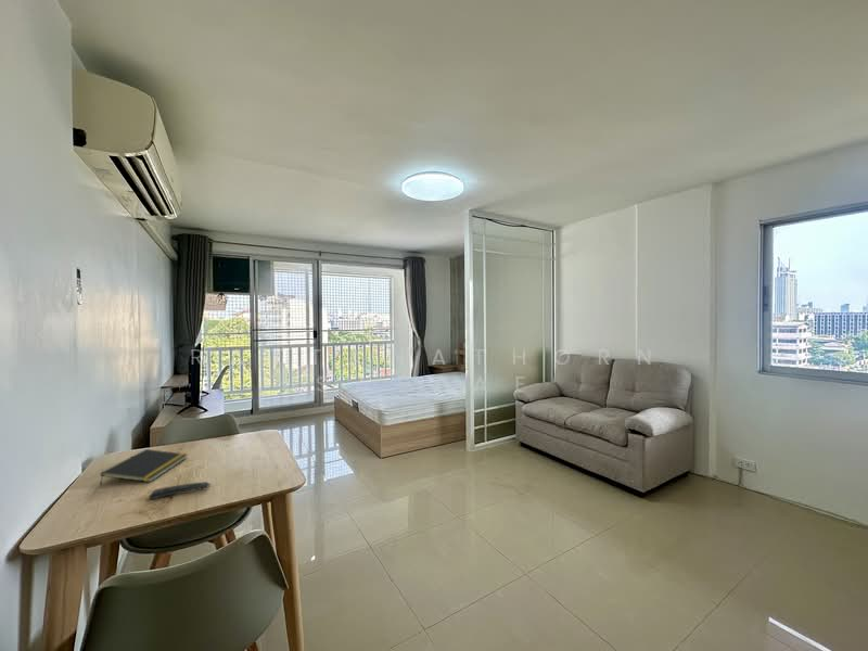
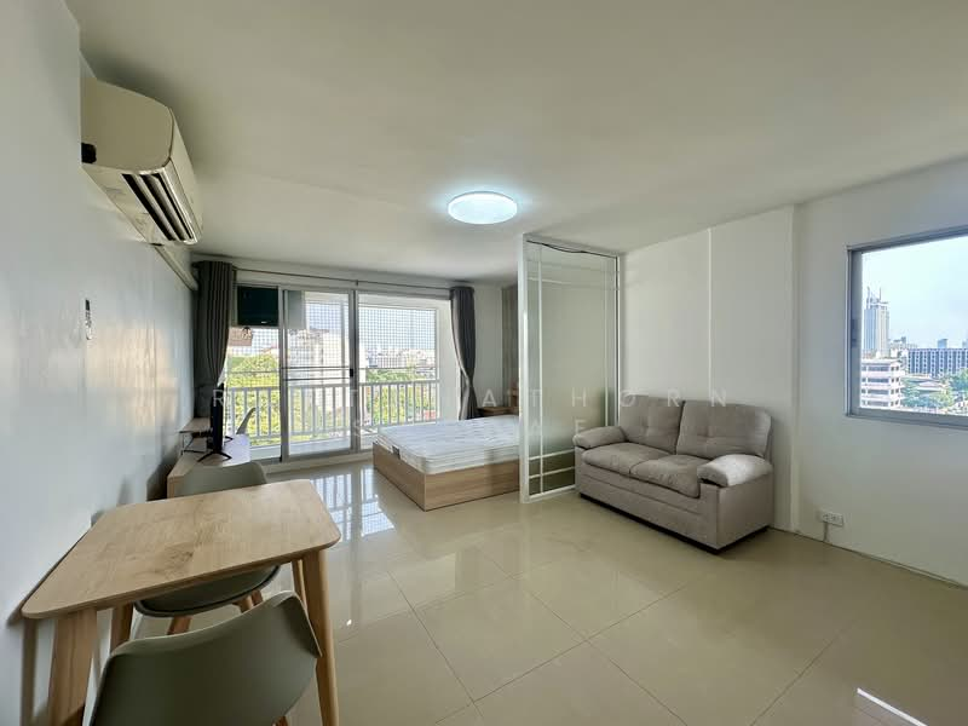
- remote control (181, 488)
- notepad (148, 463)
